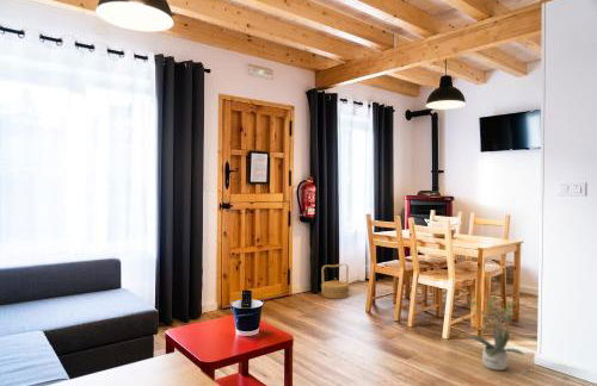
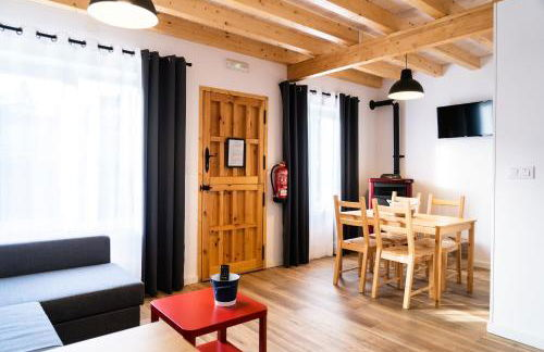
- potted plant (493, 331)
- basket (334, 279)
